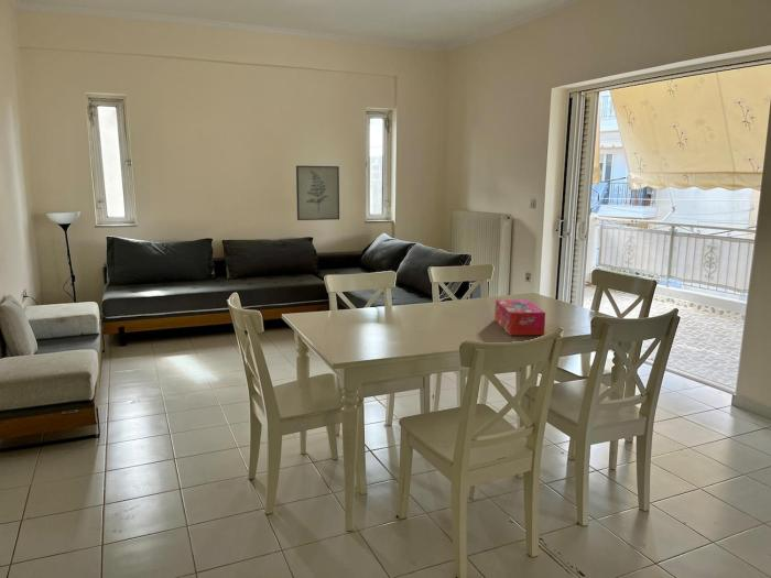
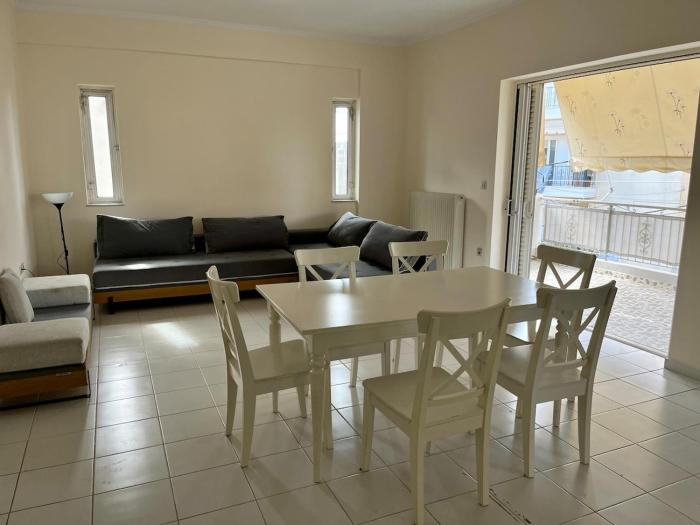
- tissue box (519, 316)
- wall art (317, 193)
